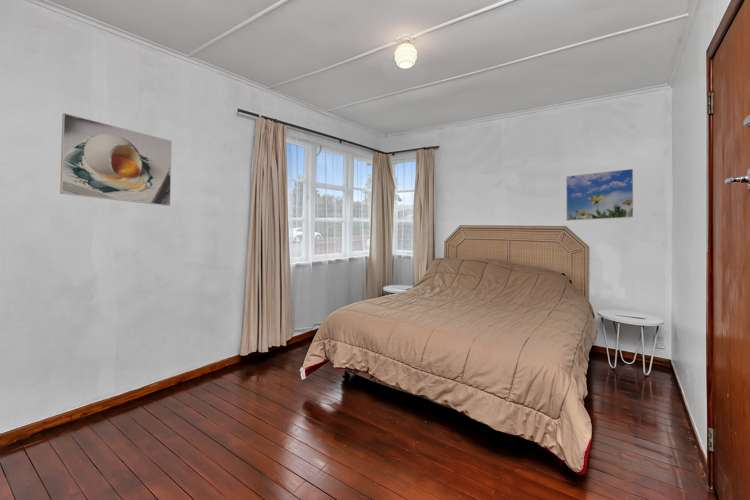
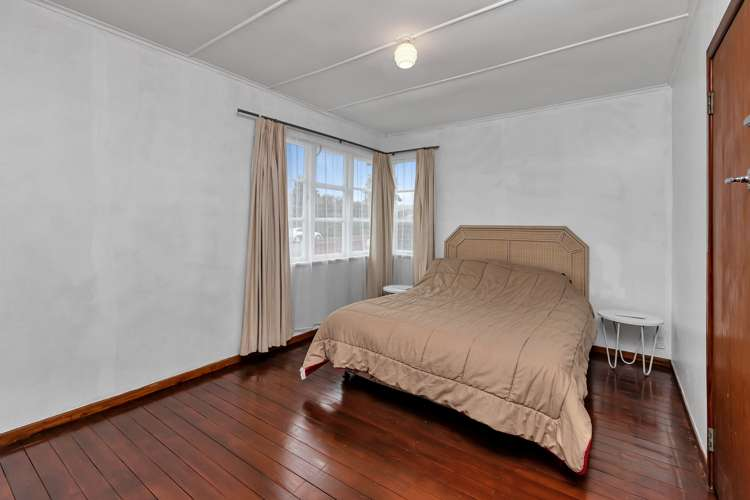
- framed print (598, 195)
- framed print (121, 164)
